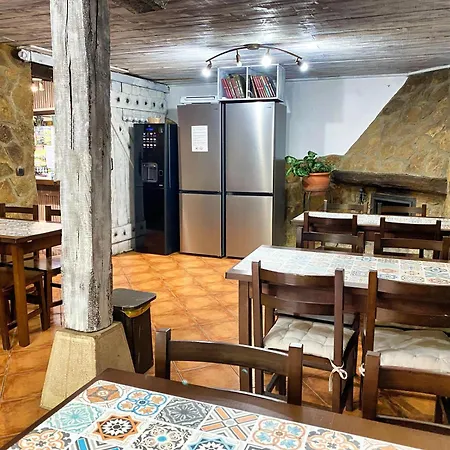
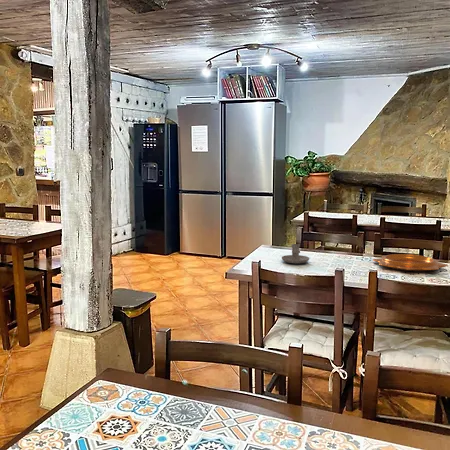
+ decorative bowl (408, 262)
+ candle holder (295, 252)
